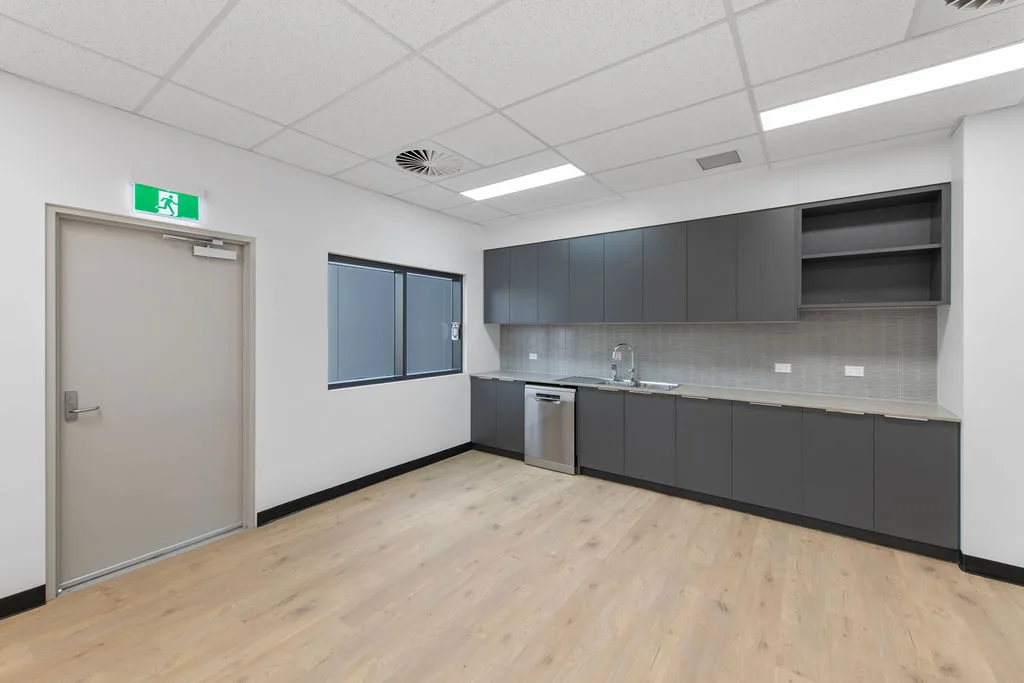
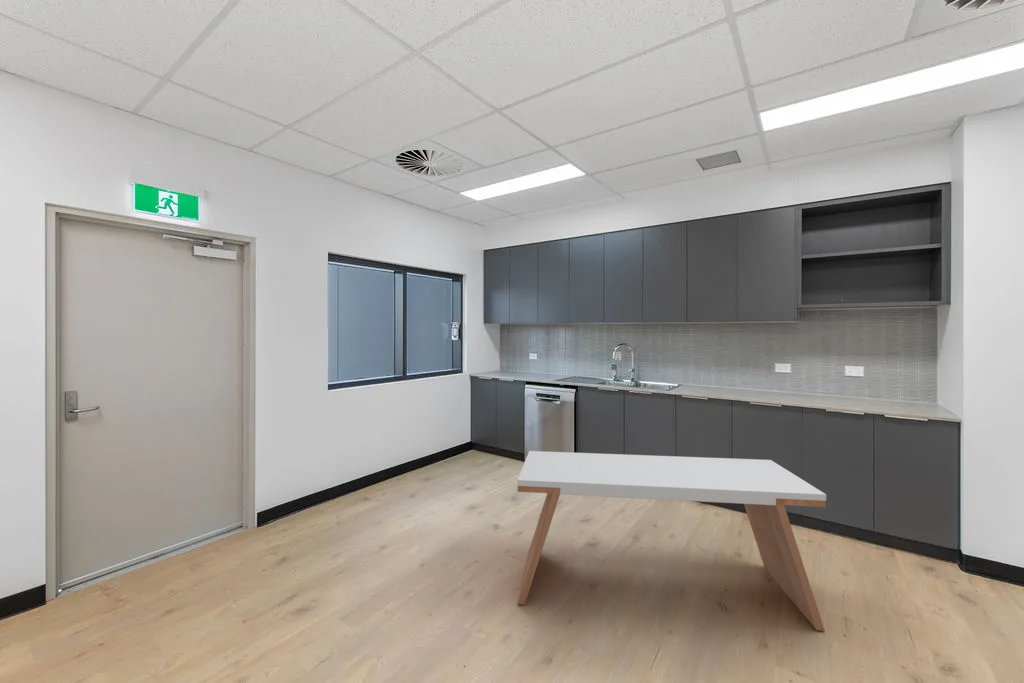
+ dining table (653, 498)
